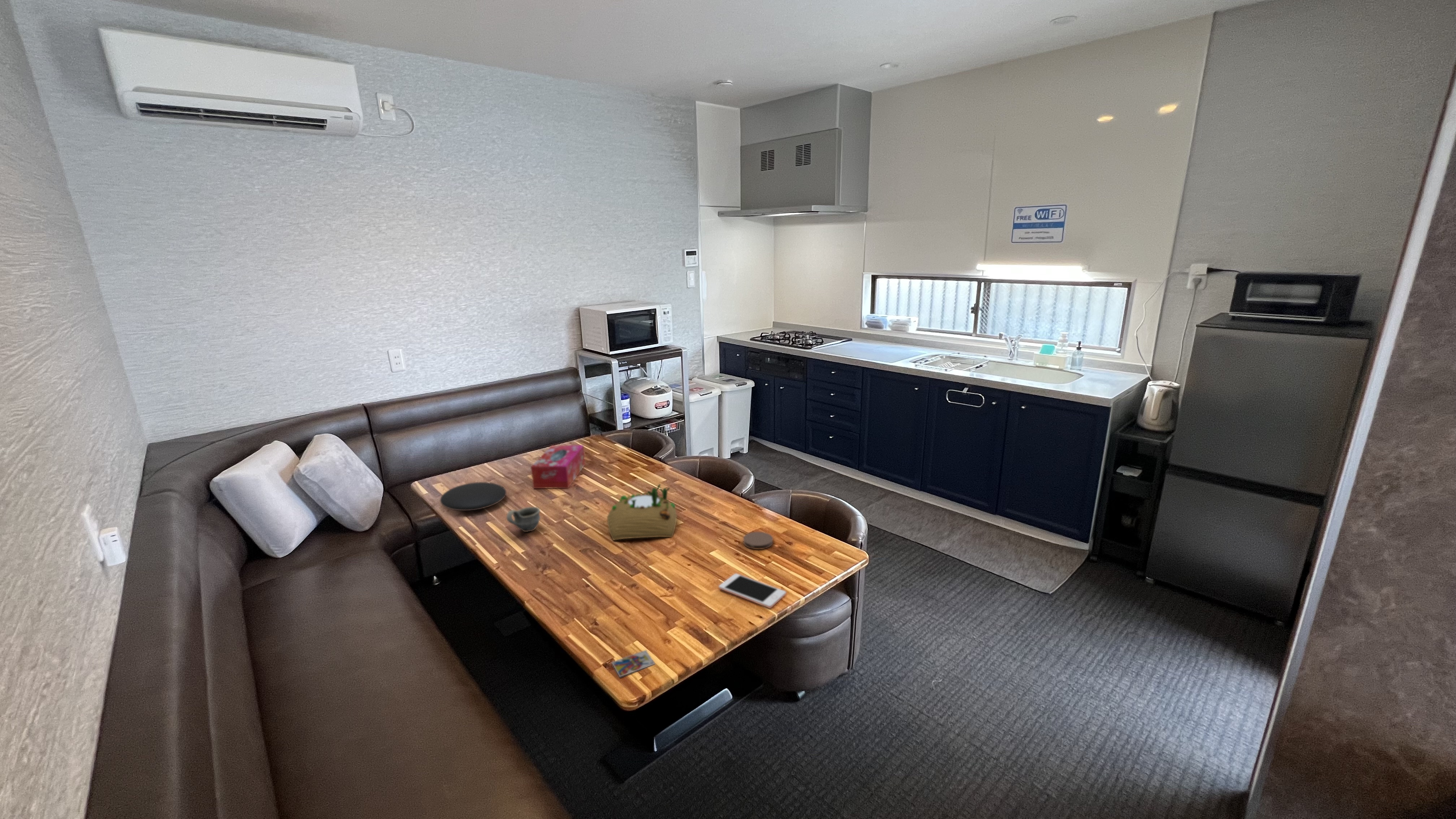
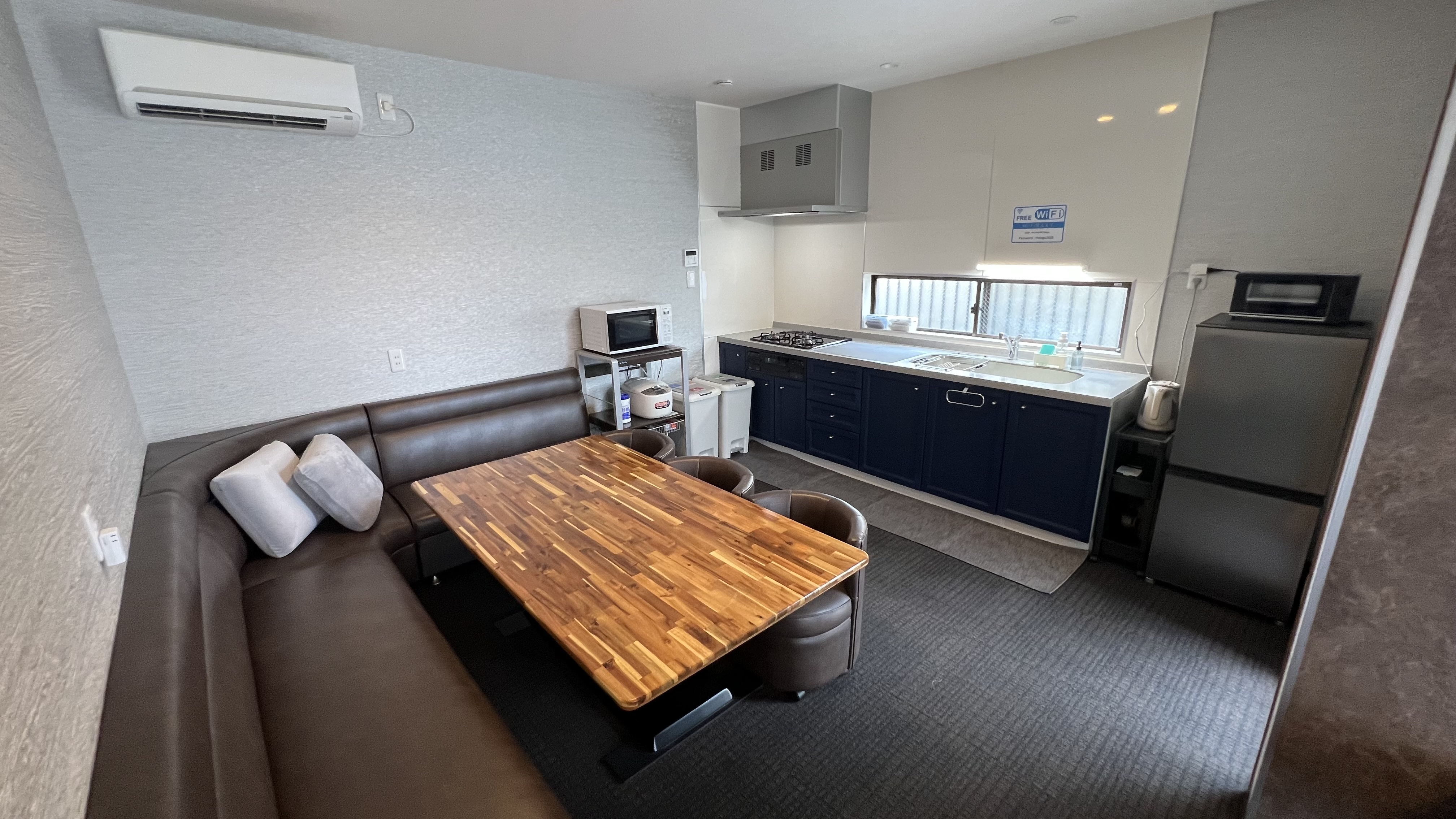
- coaster (758, 540)
- cell phone (752, 590)
- cup (524, 518)
- tissue box (559, 466)
- card (633, 663)
- plate (473, 495)
- succulent planter (641, 506)
